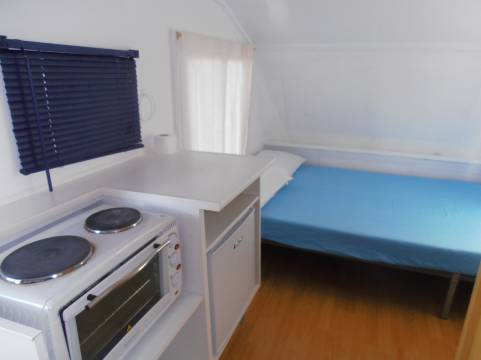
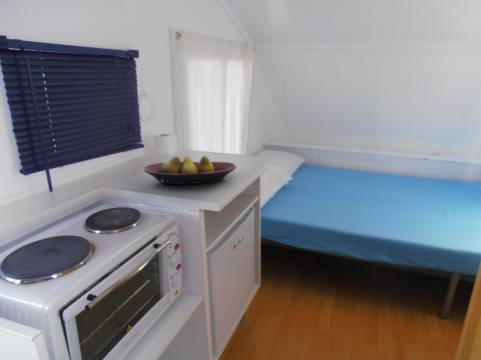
+ fruit bowl (191, 168)
